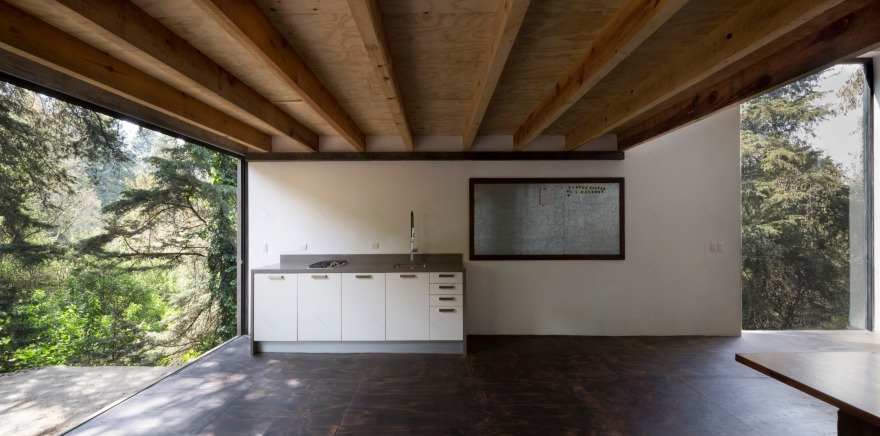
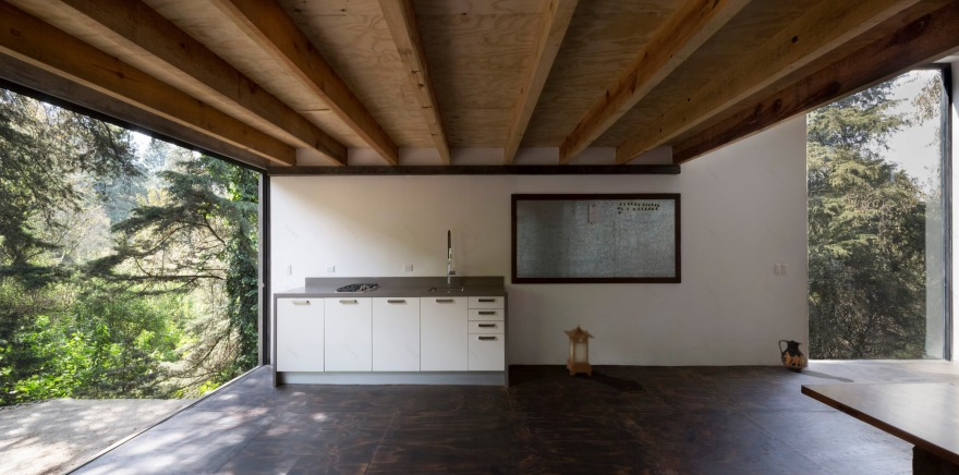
+ ceramic jug (792, 355)
+ lantern (578, 348)
